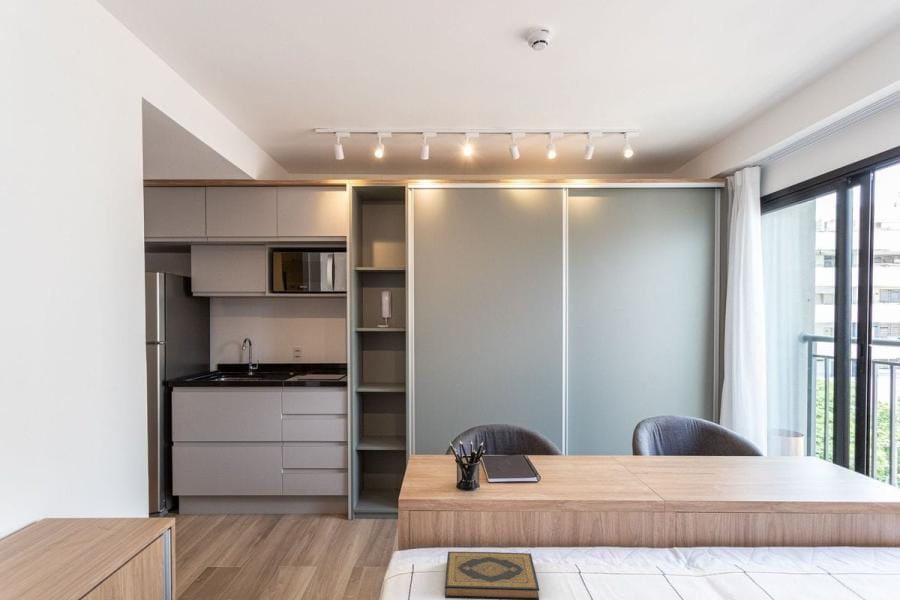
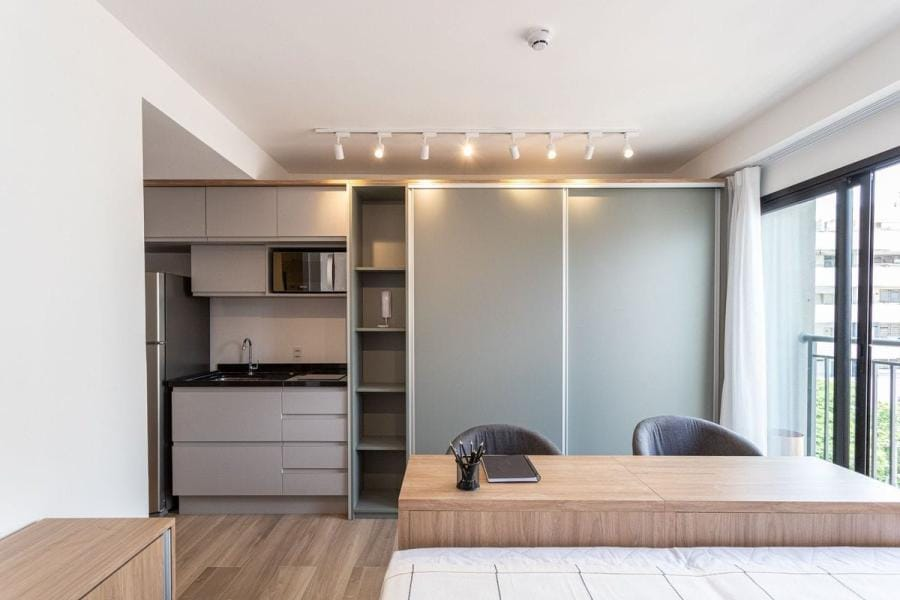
- hardback book (490, 573)
